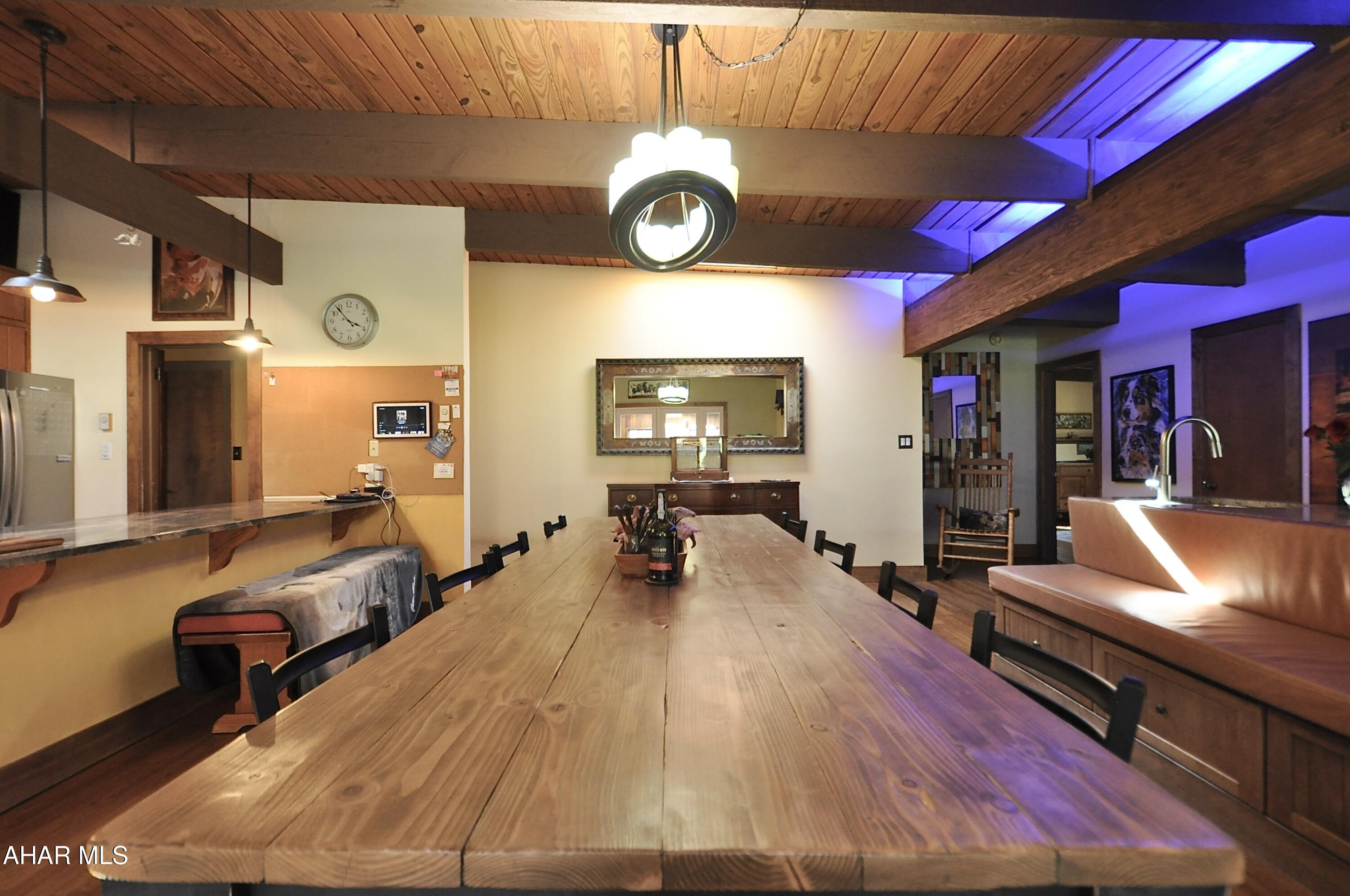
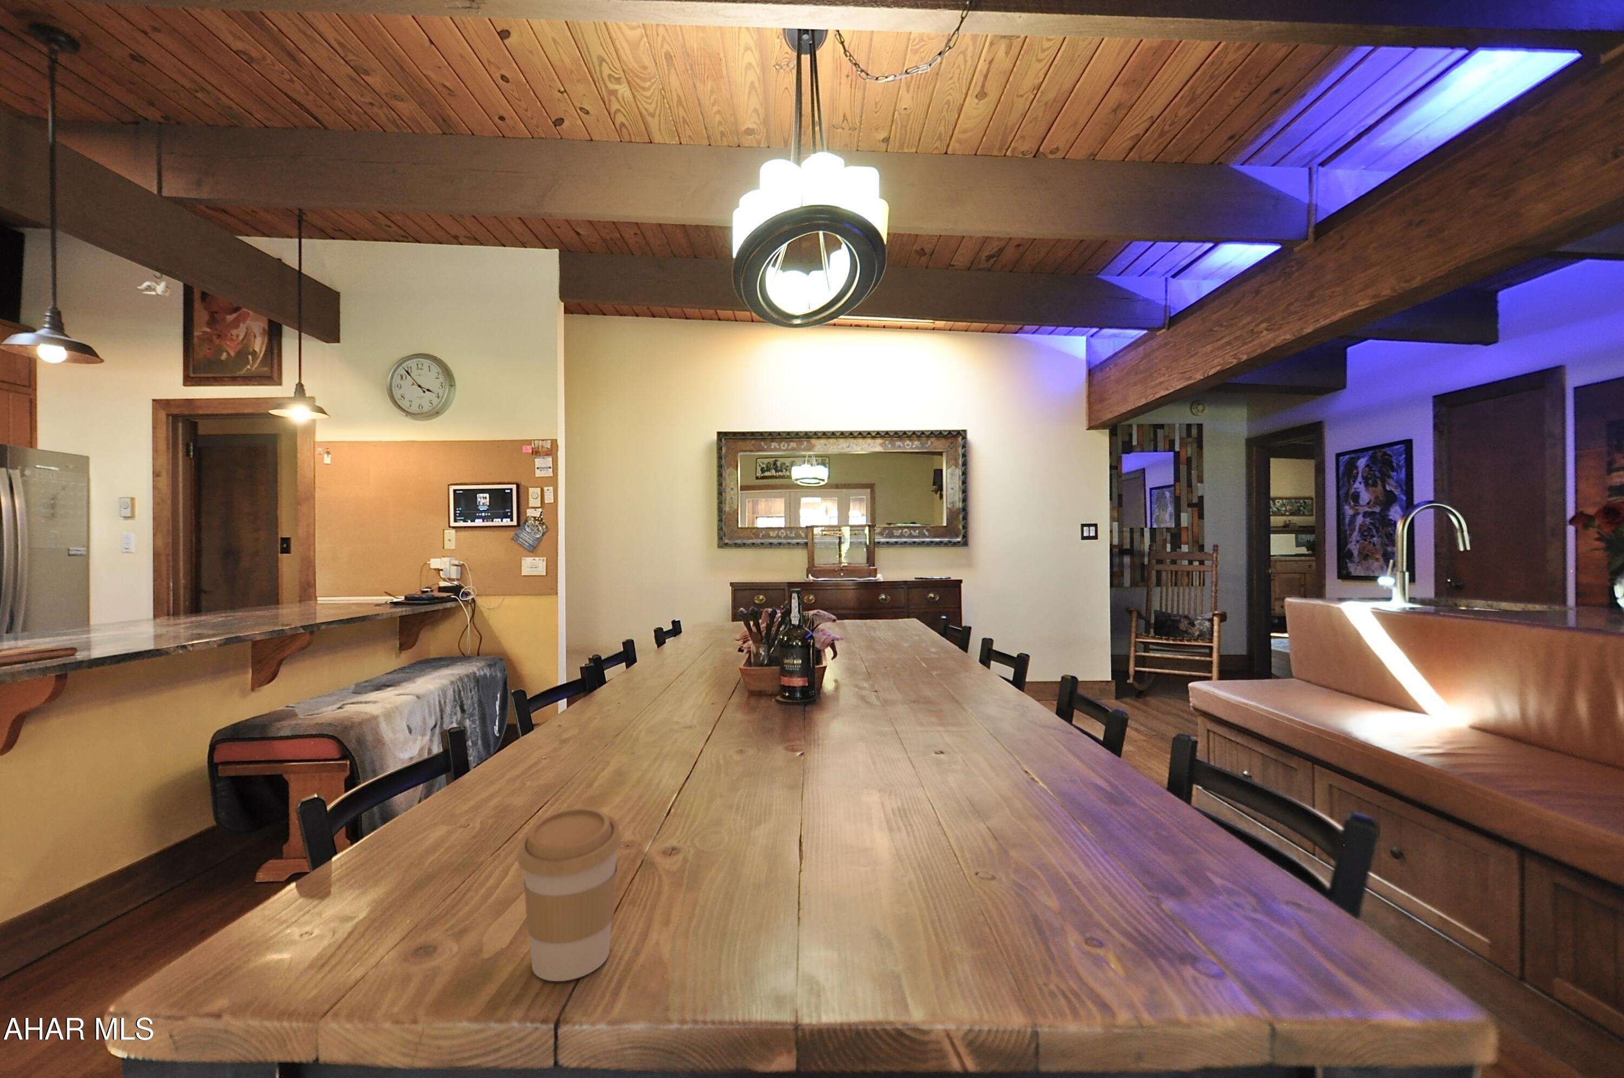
+ coffee cup (570, 889)
